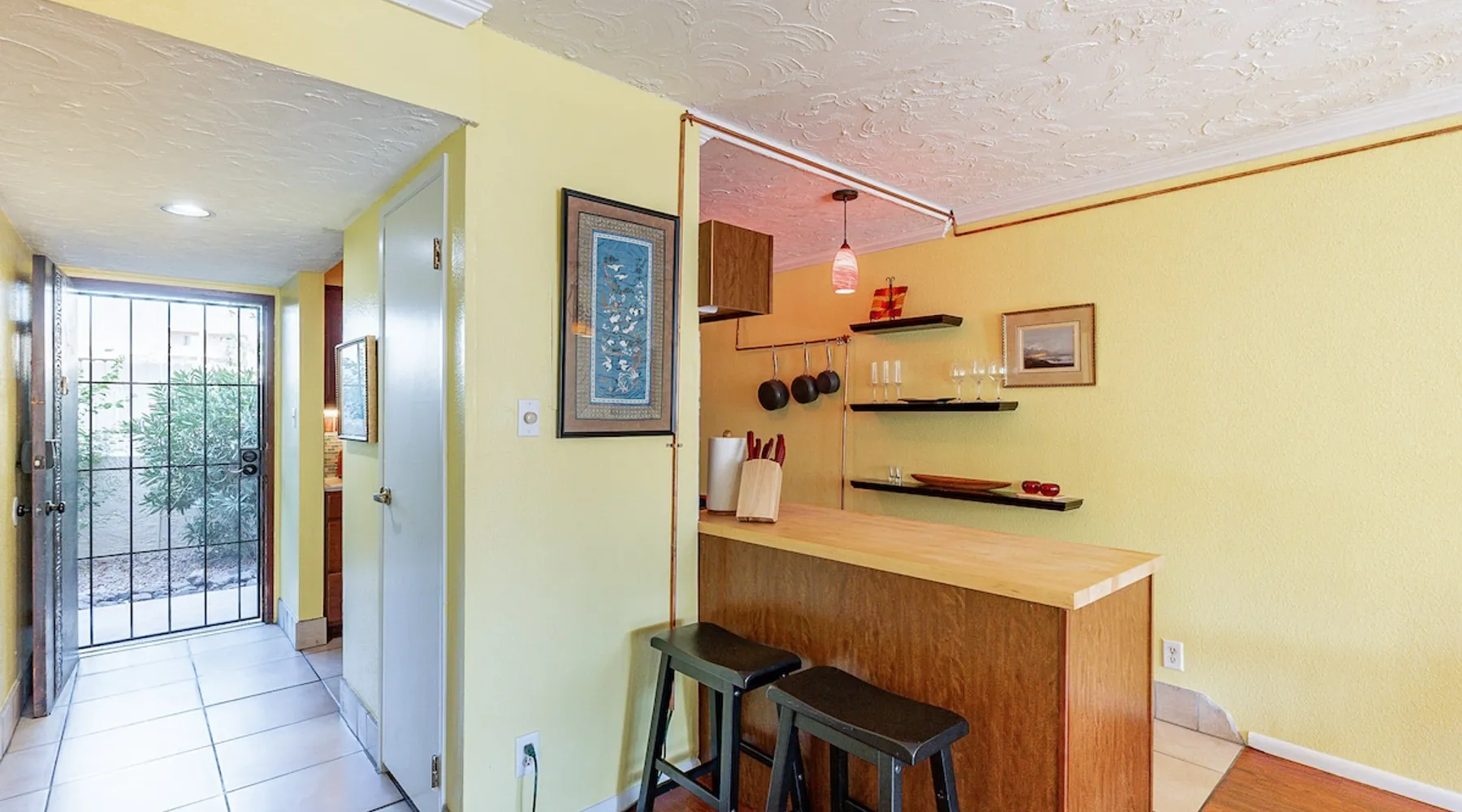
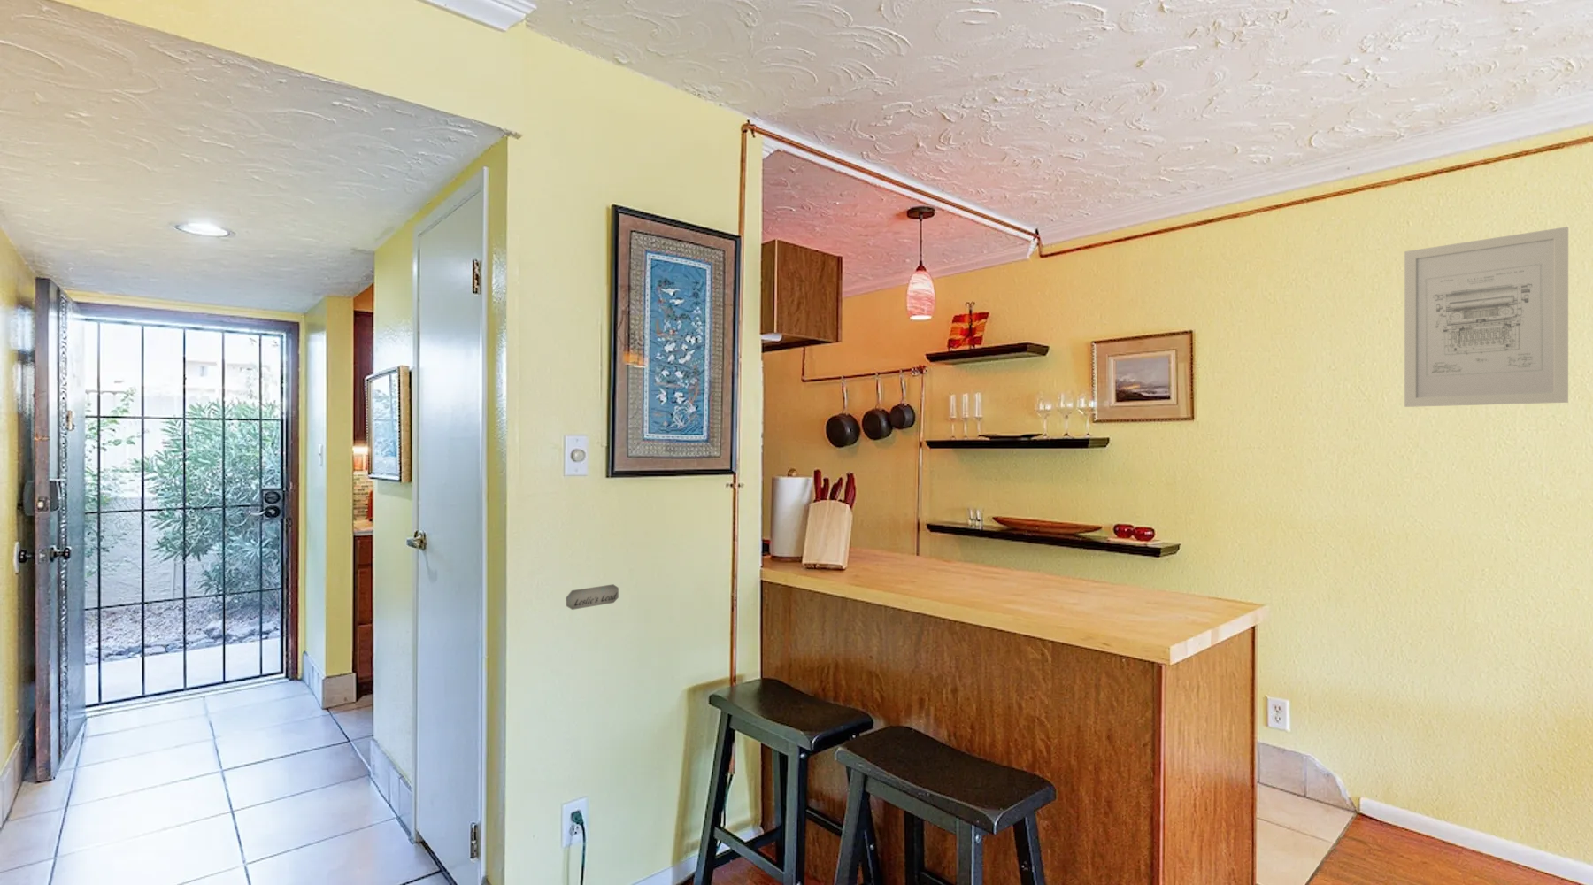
+ nameplate (592, 596)
+ wall art (1482, 323)
